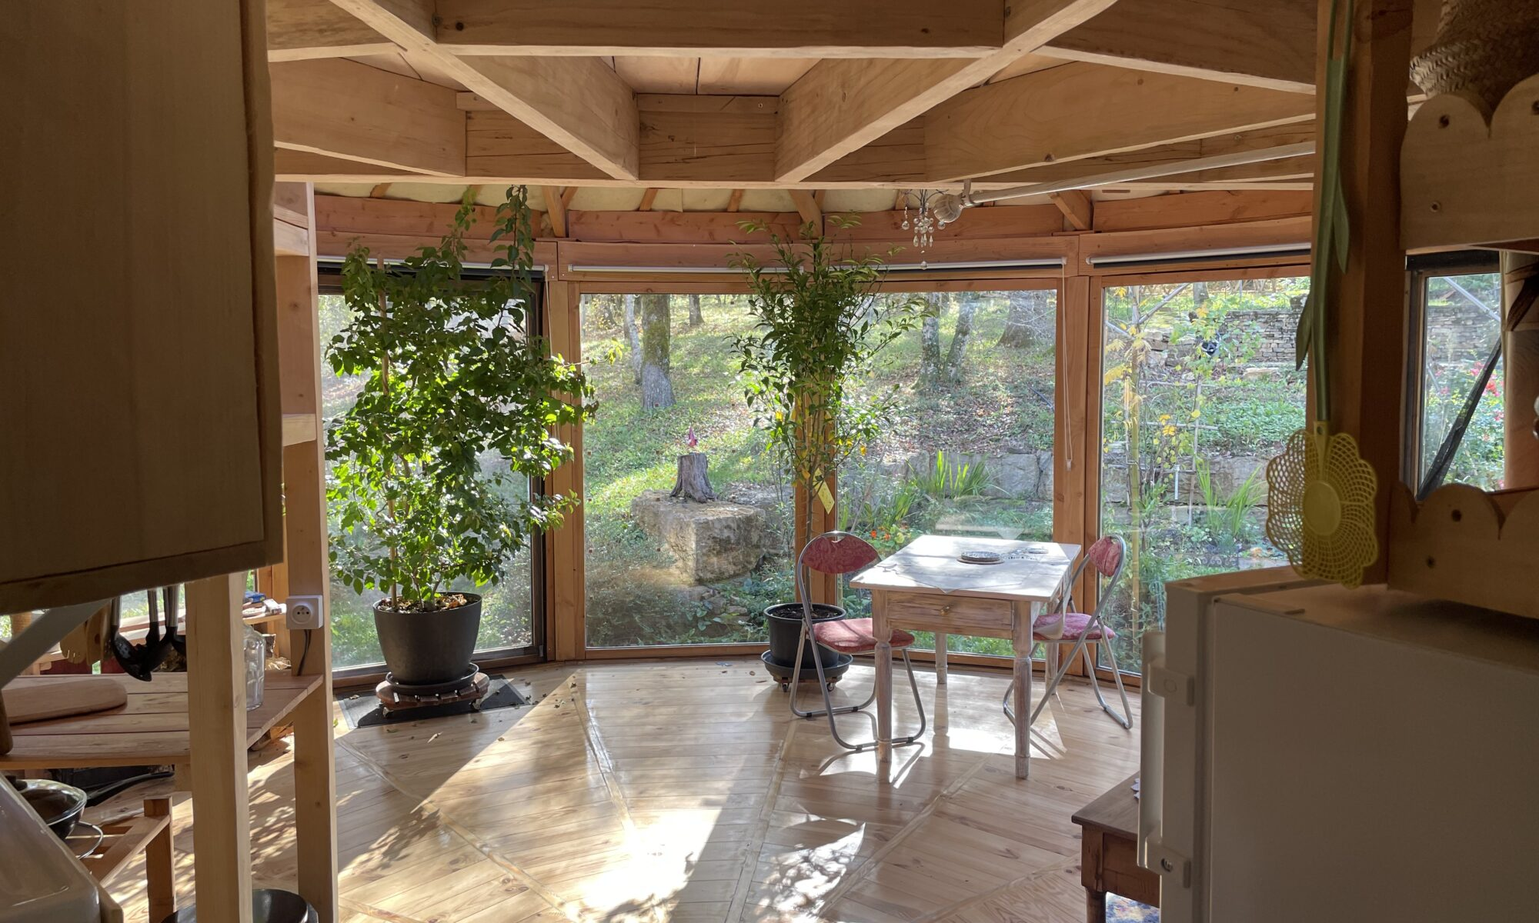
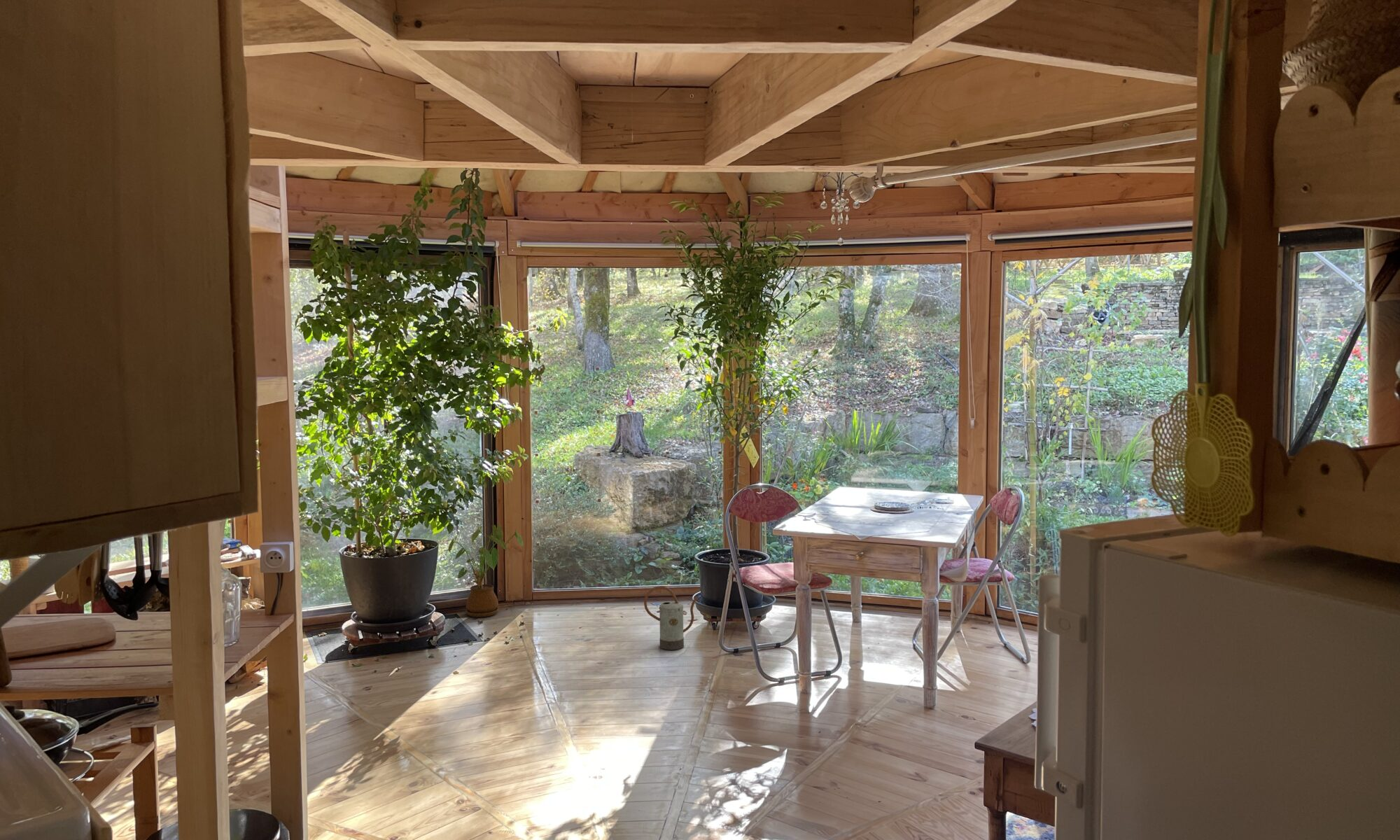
+ watering can (671, 615)
+ house plant (486, 571)
